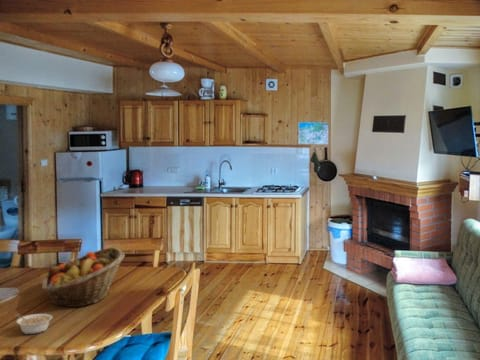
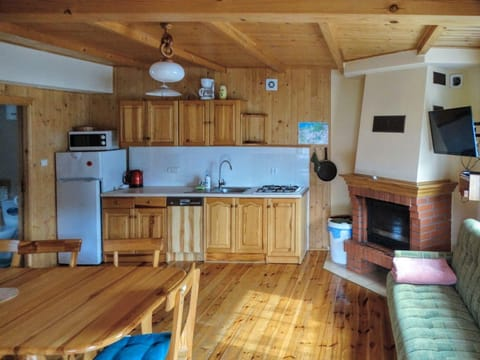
- legume (33, 323)
- fruit basket (84, 274)
